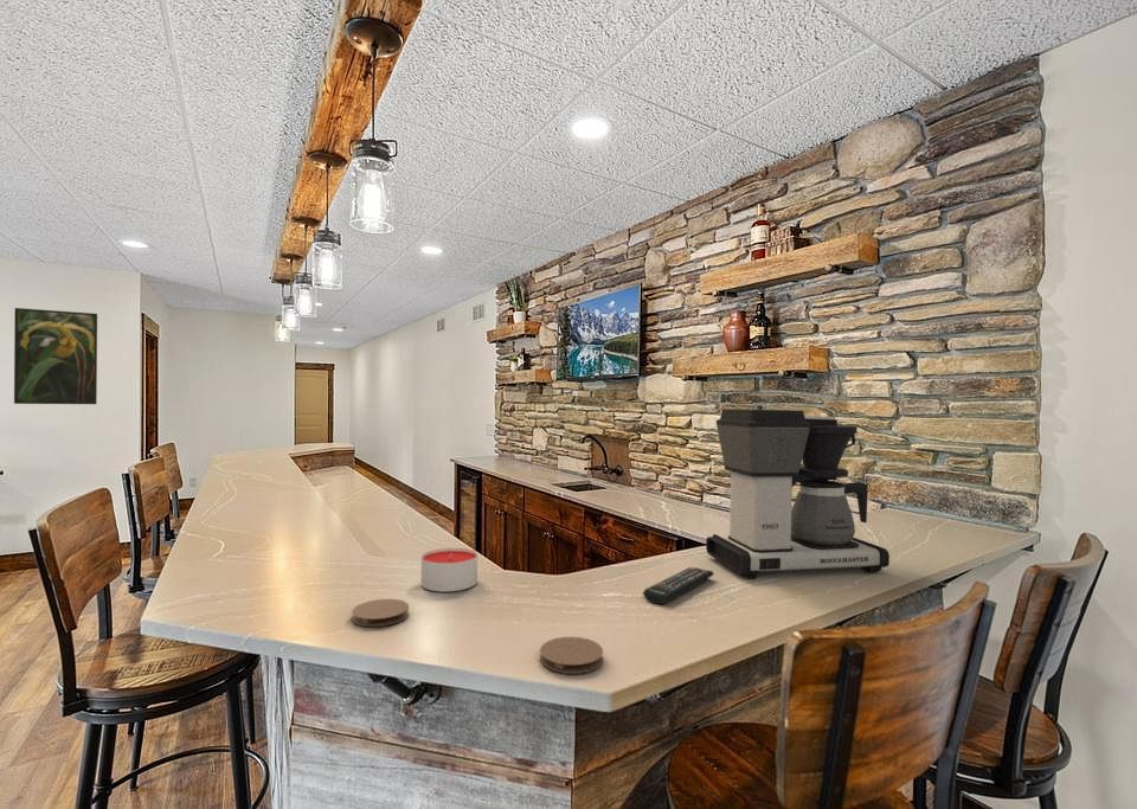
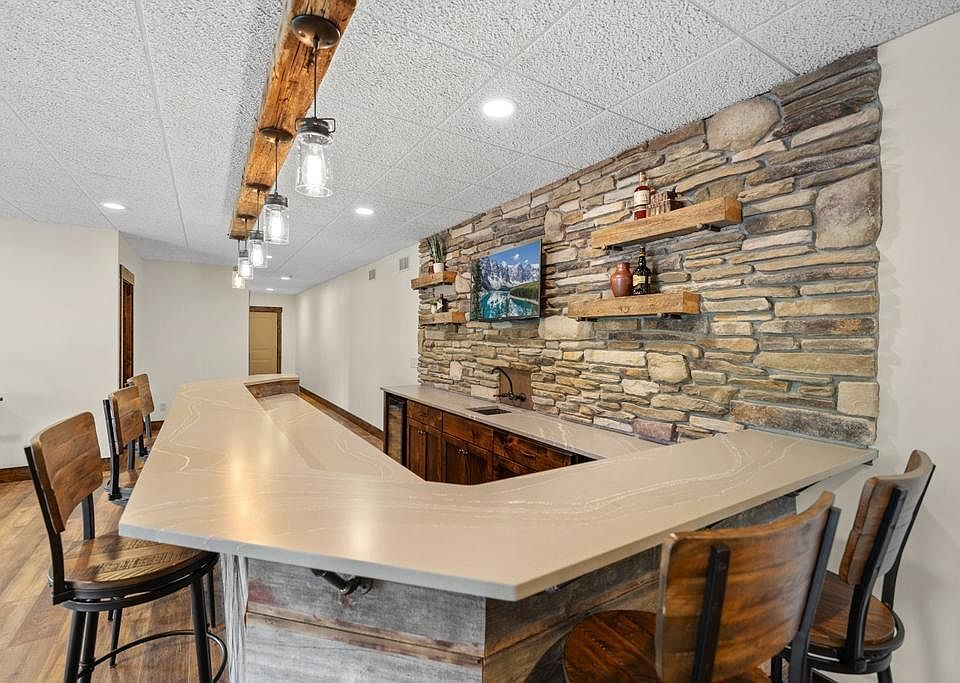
- candle (449, 567)
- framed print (57, 357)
- coaster (380, 611)
- coffee maker (799, 488)
- remote control (680, 584)
- coaster (571, 654)
